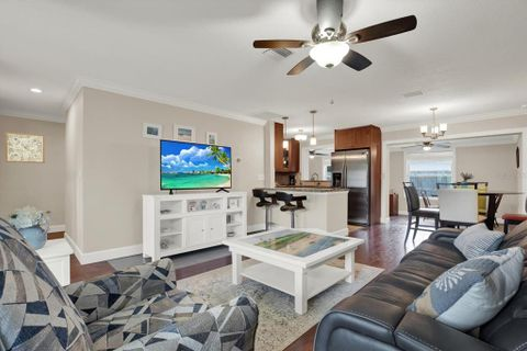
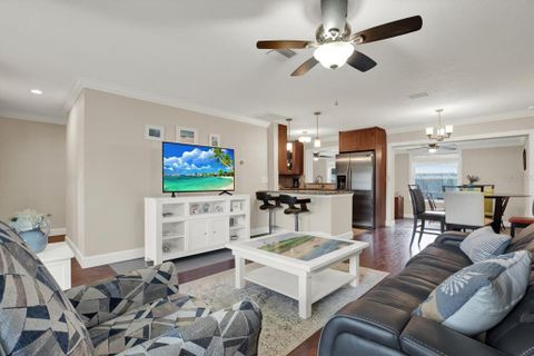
- wall art (26, 146)
